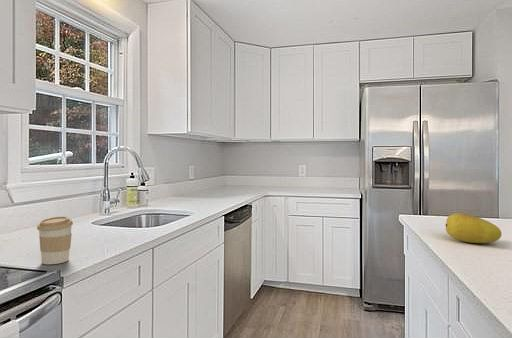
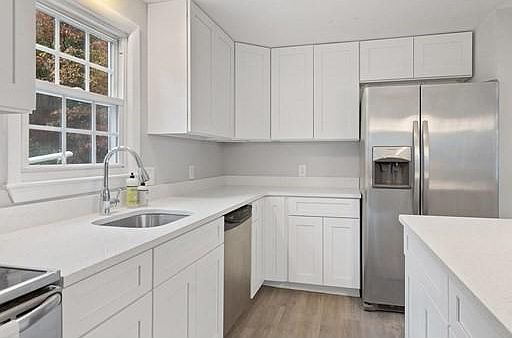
- coffee cup (55, 239)
- fruit (472, 228)
